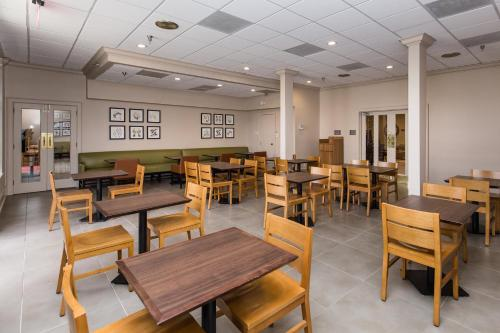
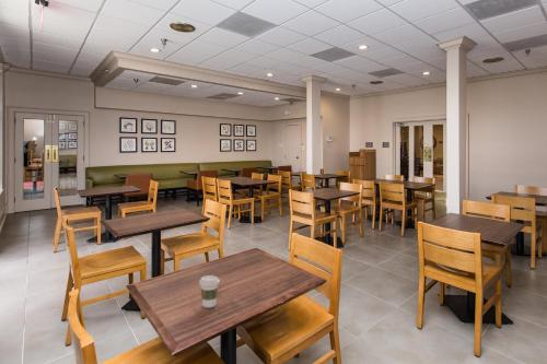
+ coffee cup (209, 291)
